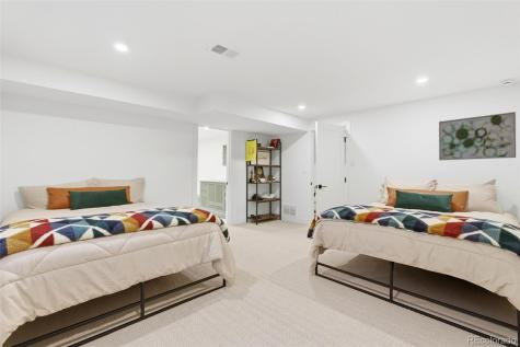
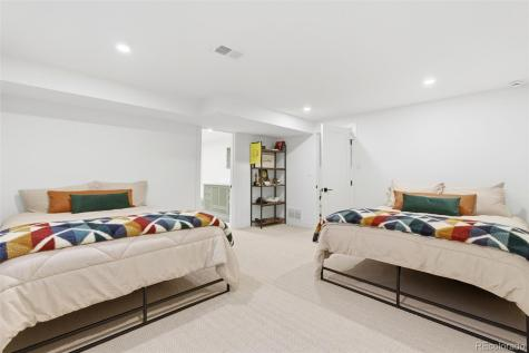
- wall art (474, 138)
